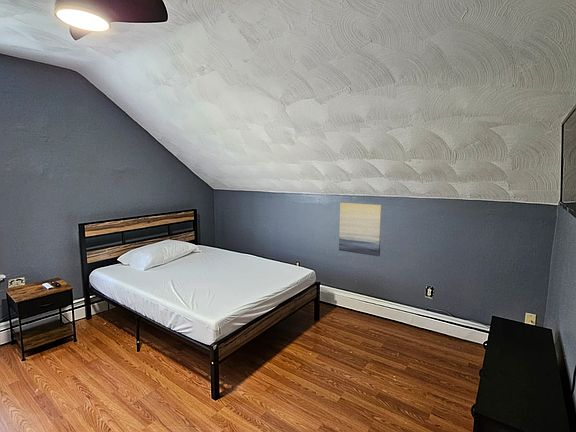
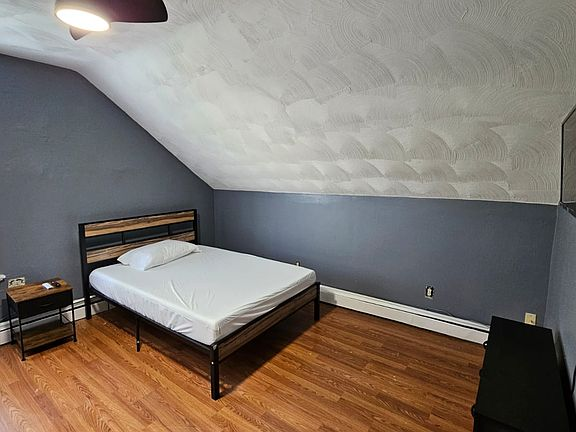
- wall art (359, 228)
